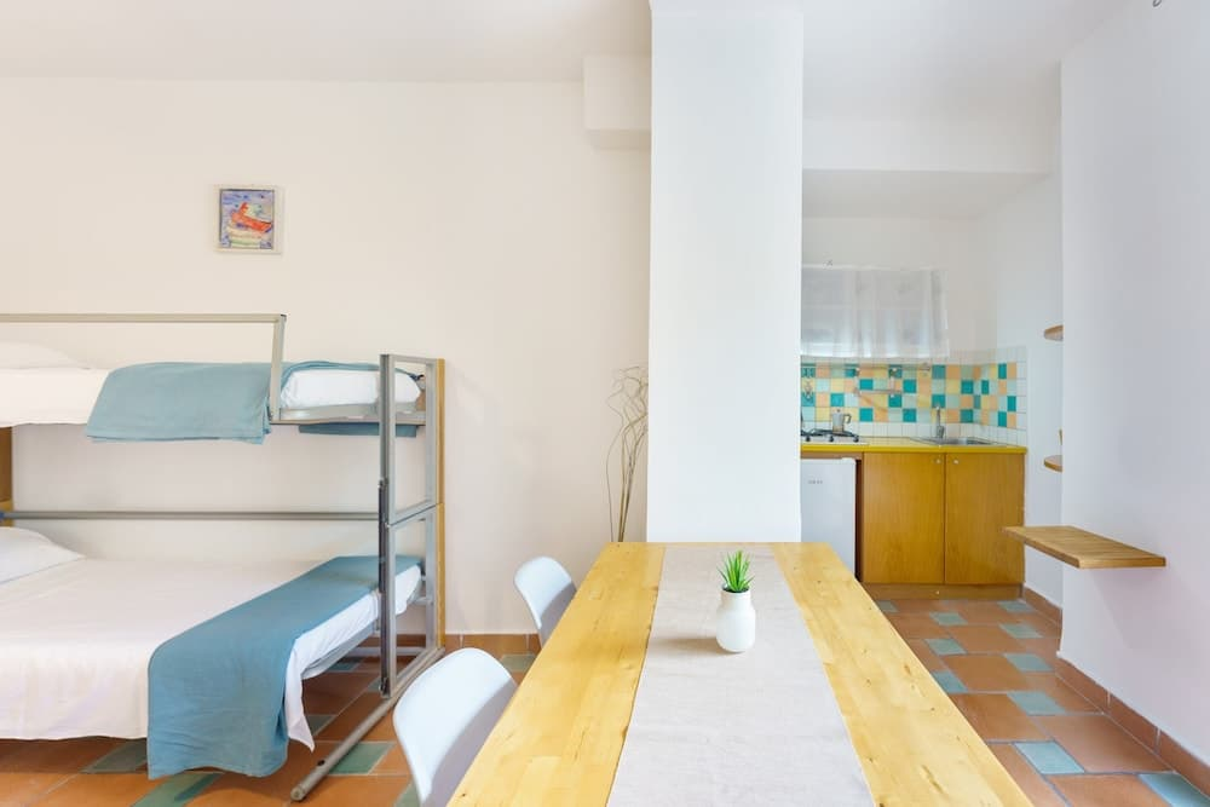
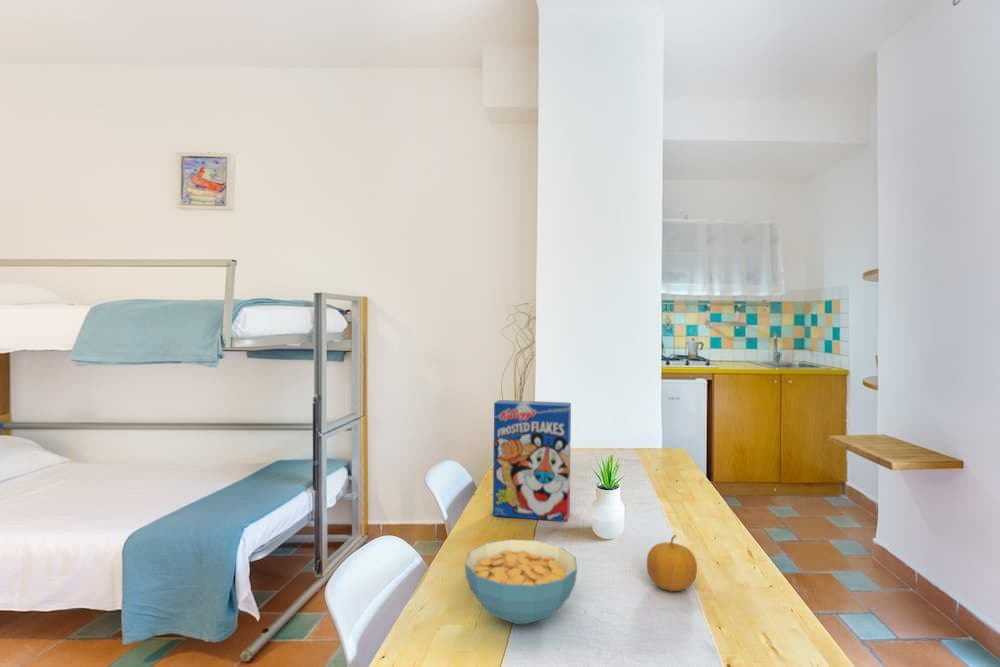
+ cereal bowl (520, 587)
+ fruit (671, 560)
+ cereal box (532, 458)
